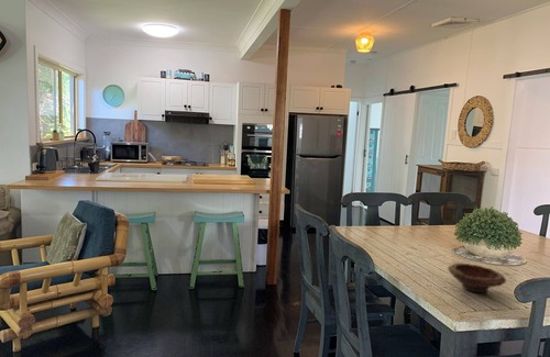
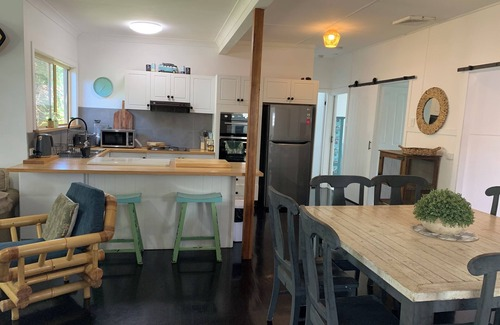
- bowl (475, 279)
